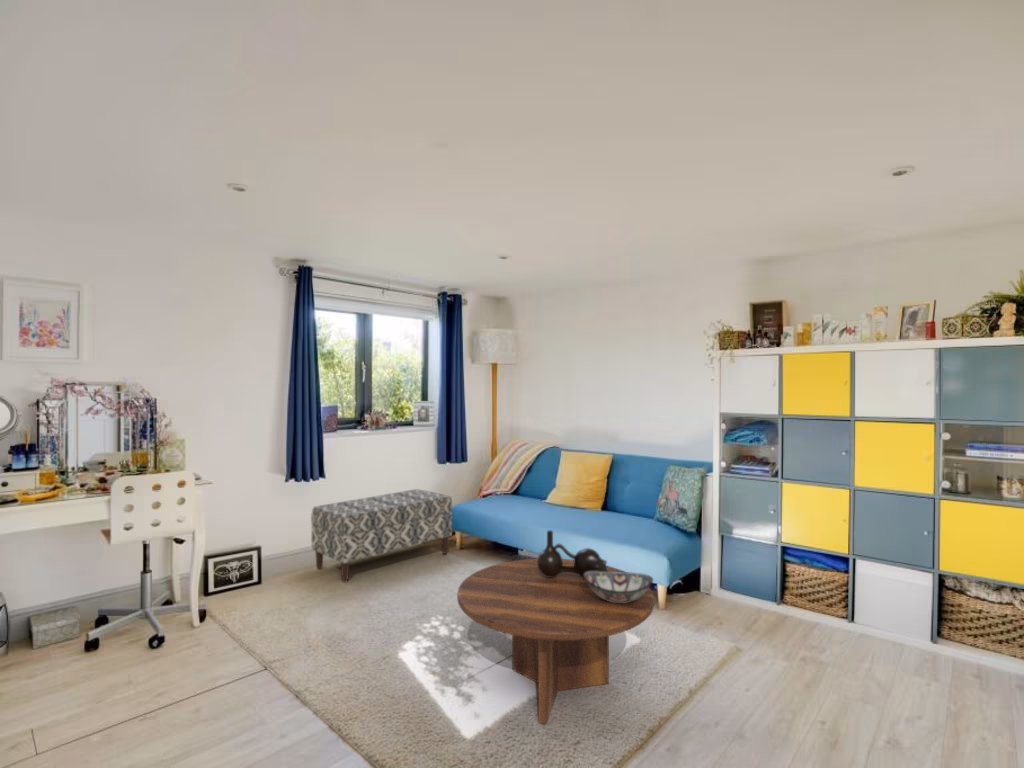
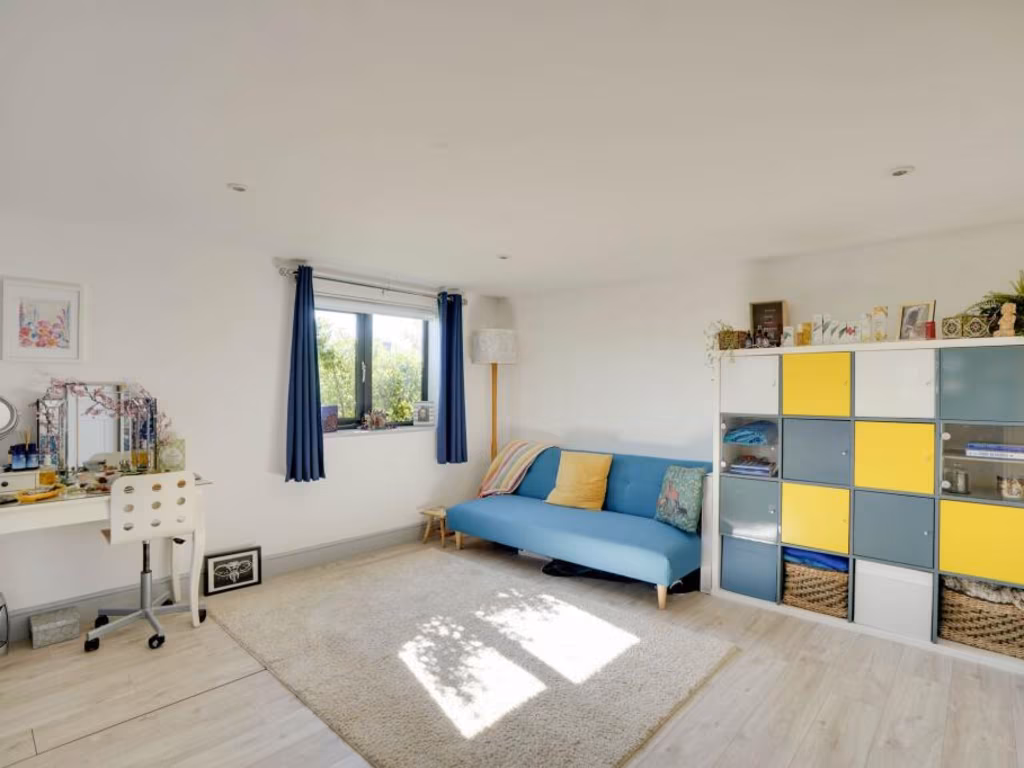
- bench (385, 531)
- ceramic bowl (617, 587)
- decorative vase (572, 554)
- coffee table (554, 638)
